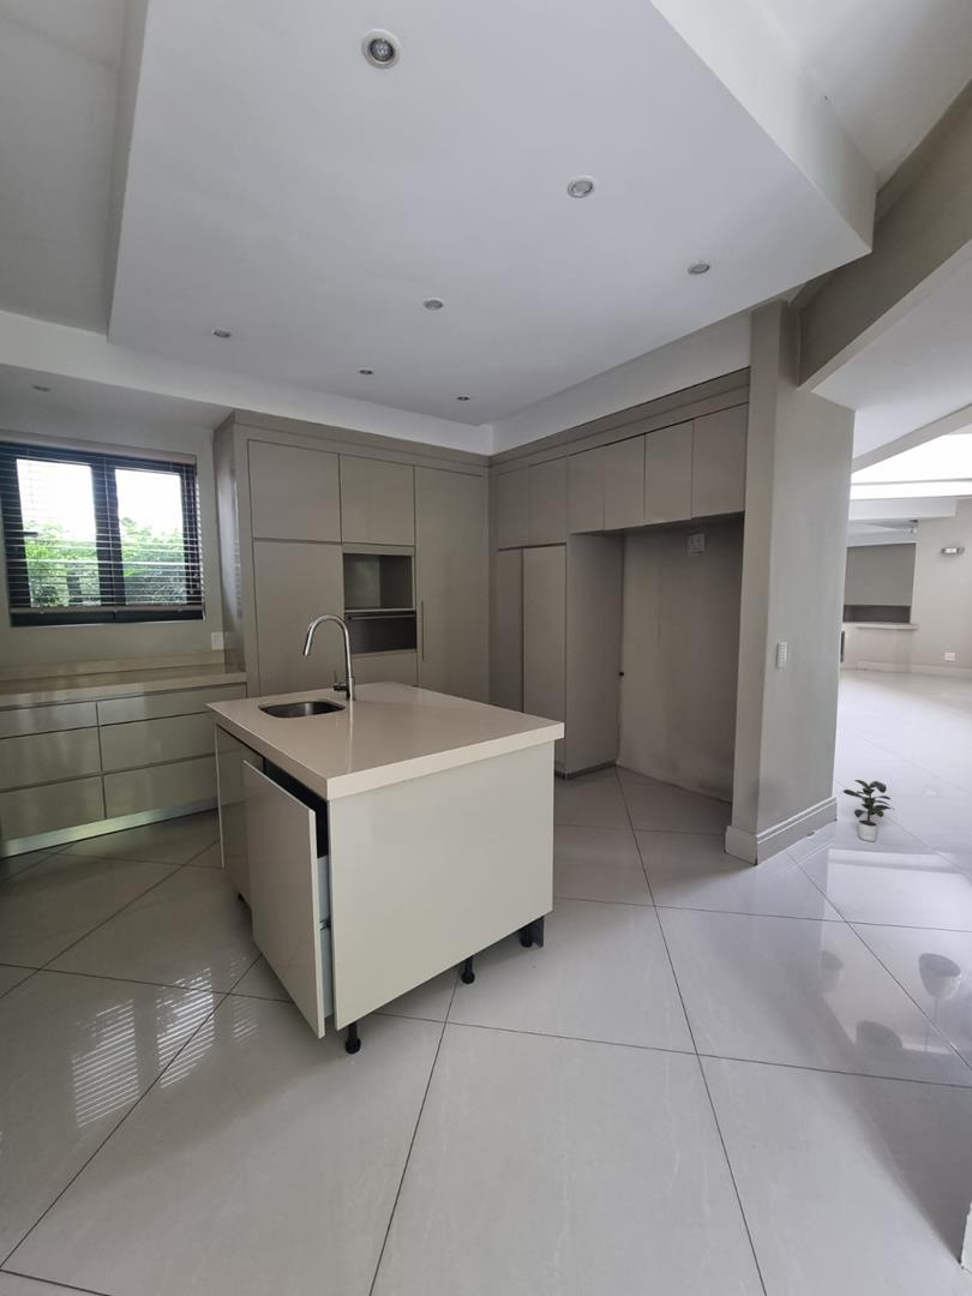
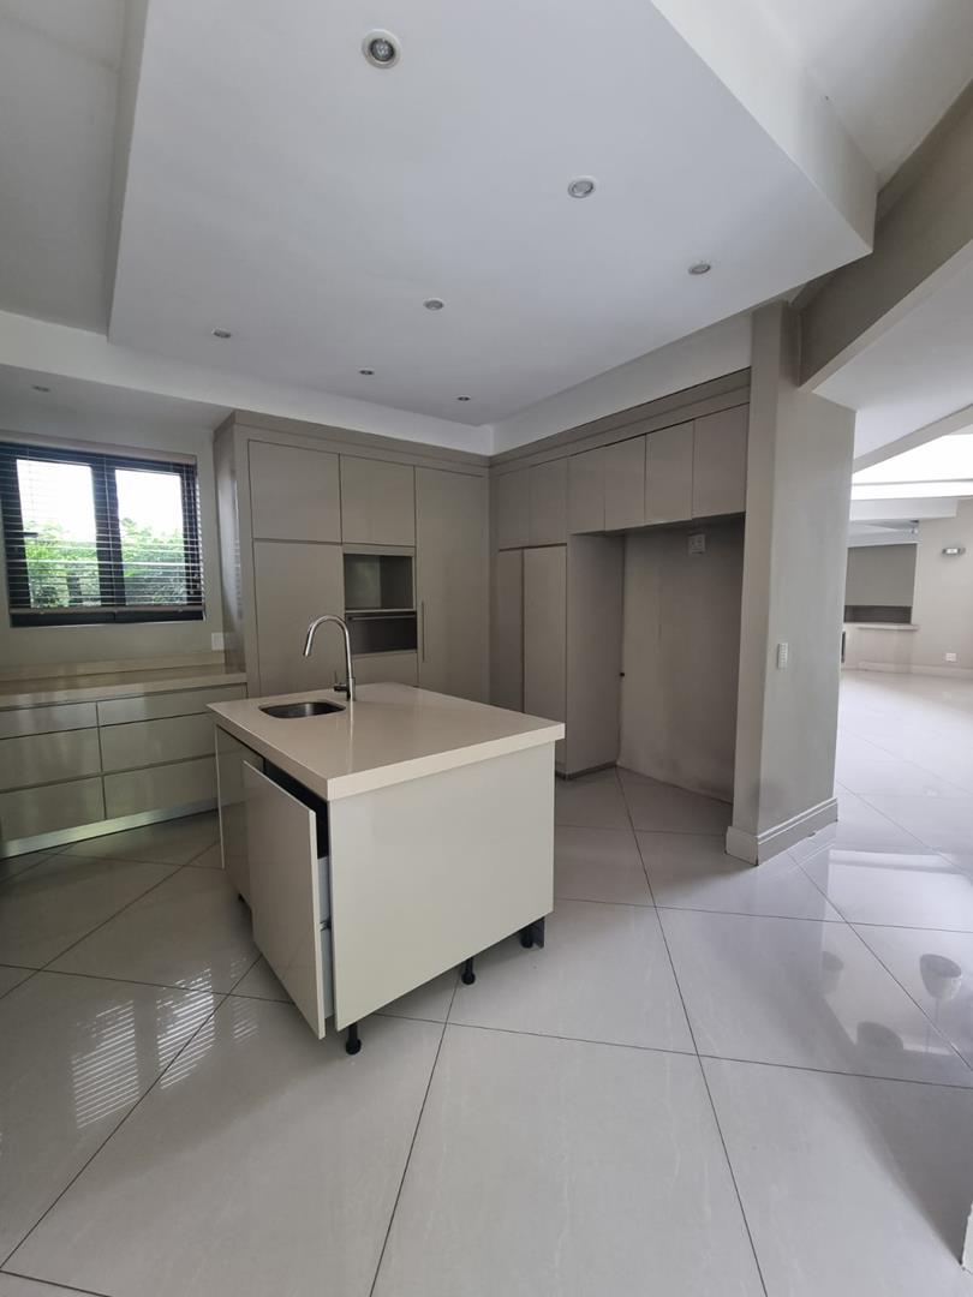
- potted plant (869, 806)
